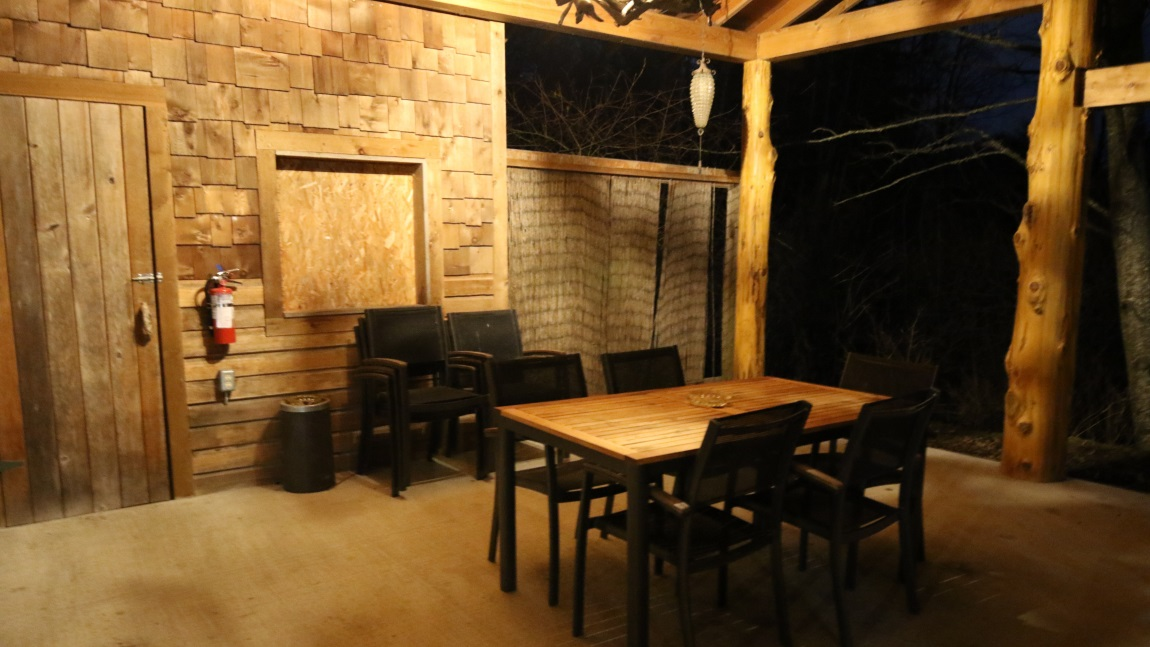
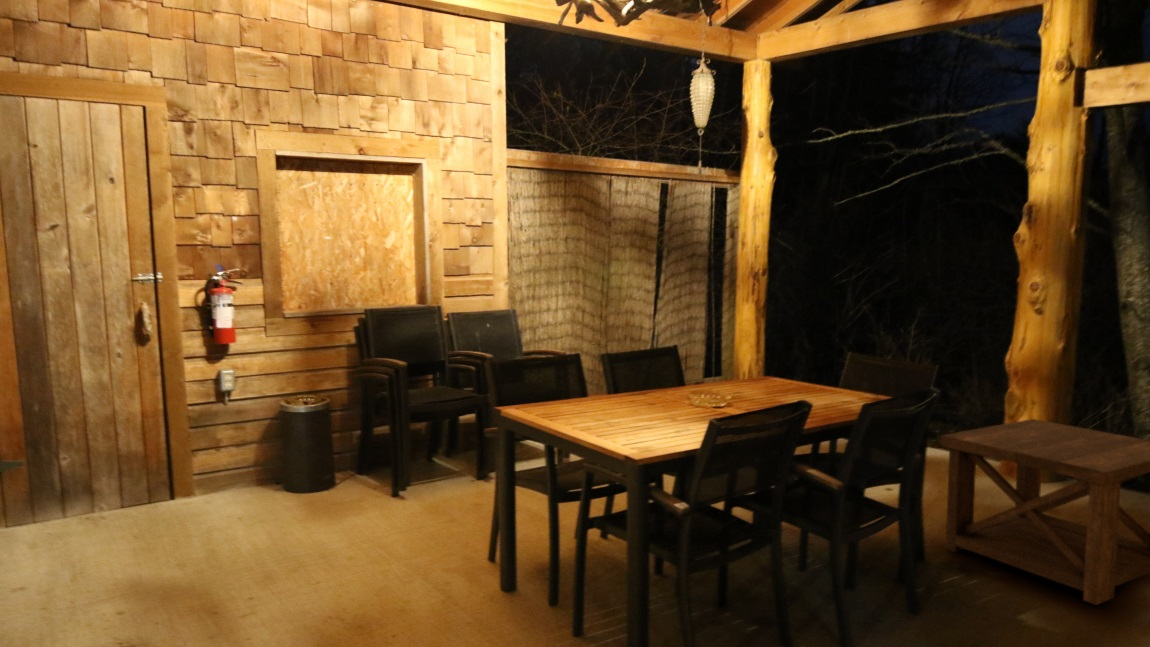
+ side table (1060, 501)
